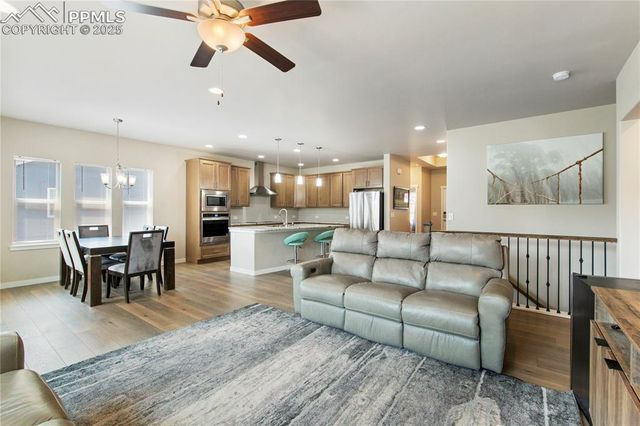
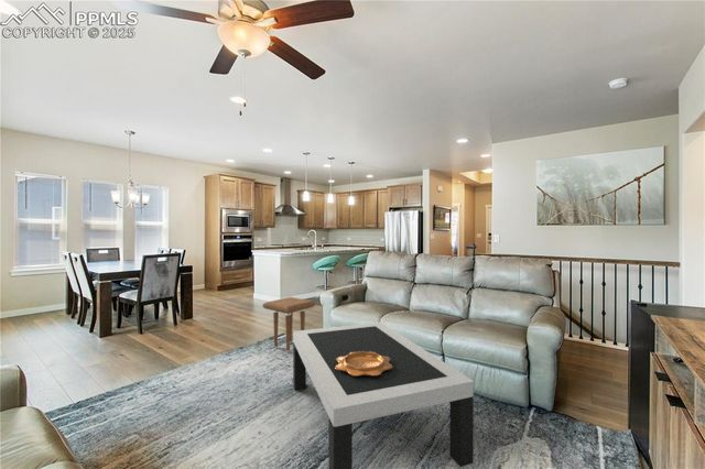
+ decorative bowl (362, 361)
+ side table (289, 324)
+ coffee table (365, 383)
